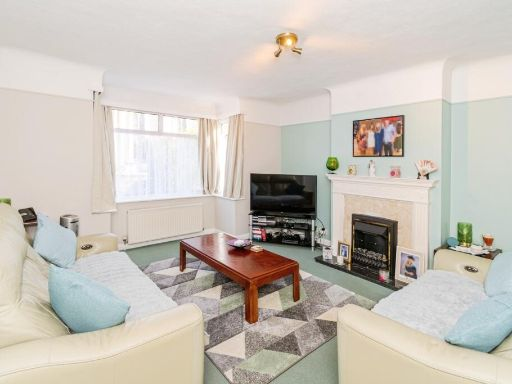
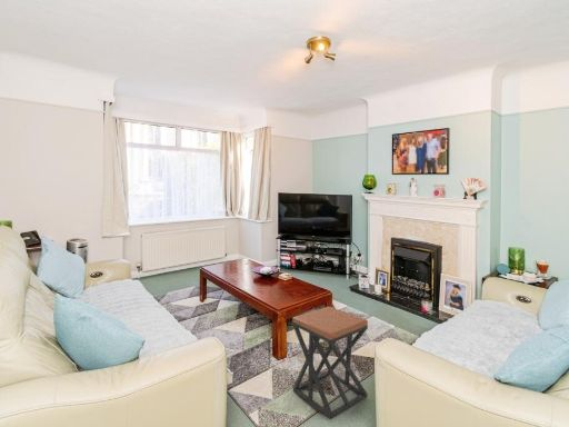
+ stool (328, 355)
